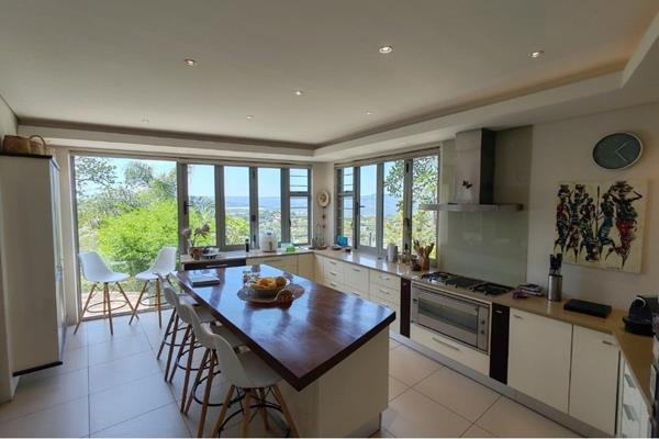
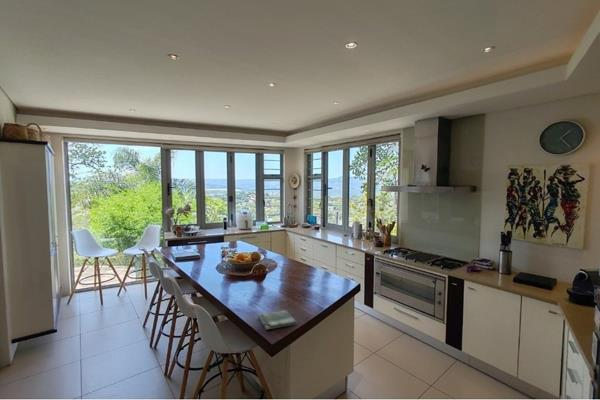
+ dish towel (276, 318)
